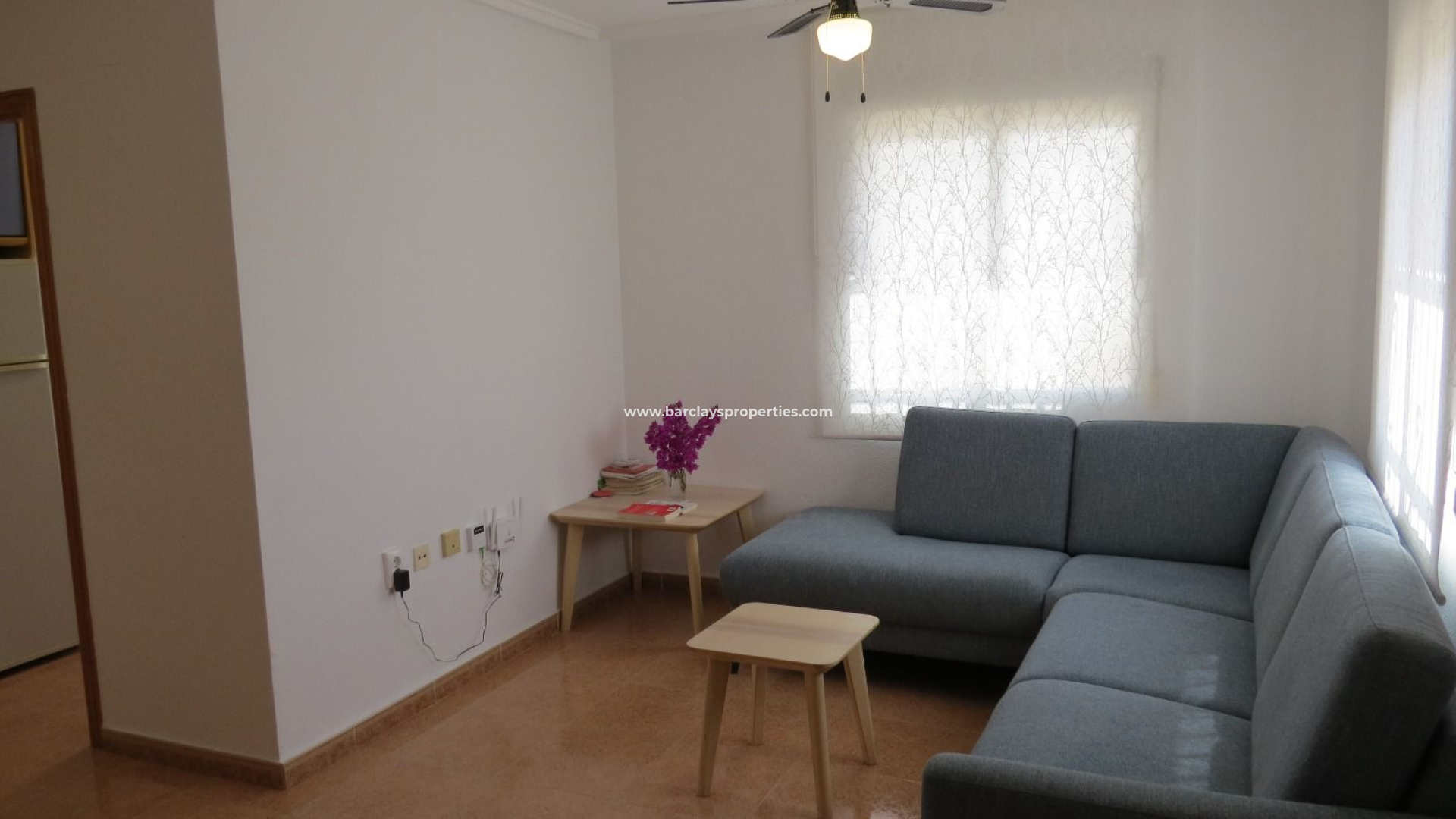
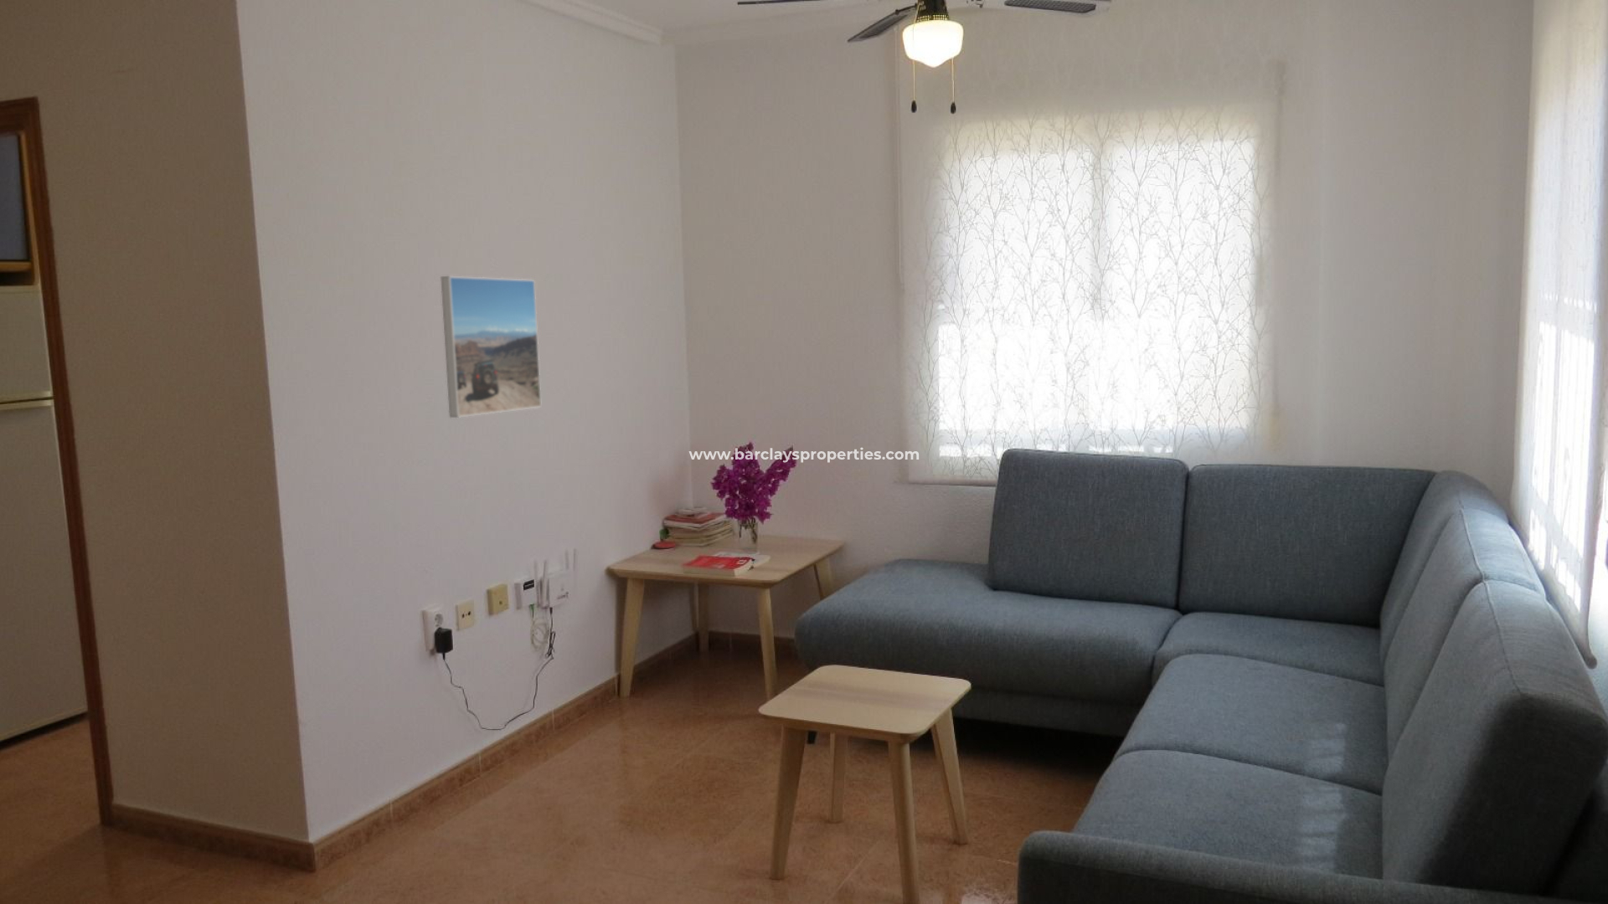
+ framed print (494, 344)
